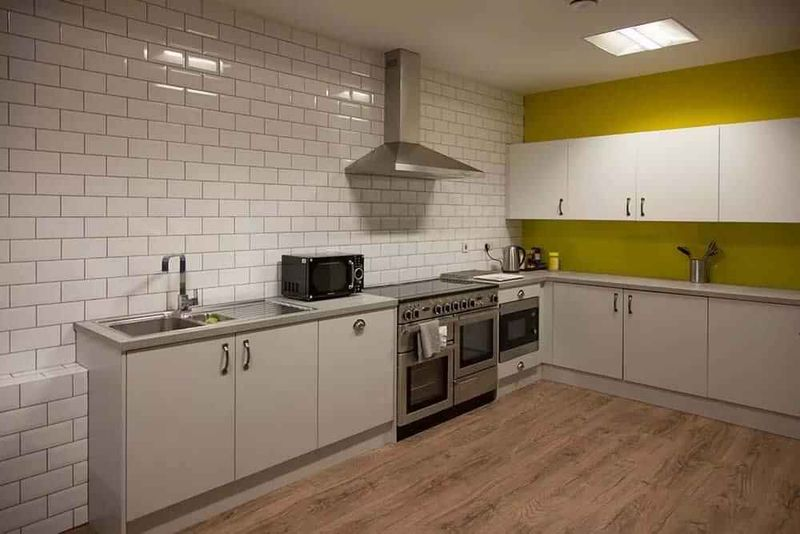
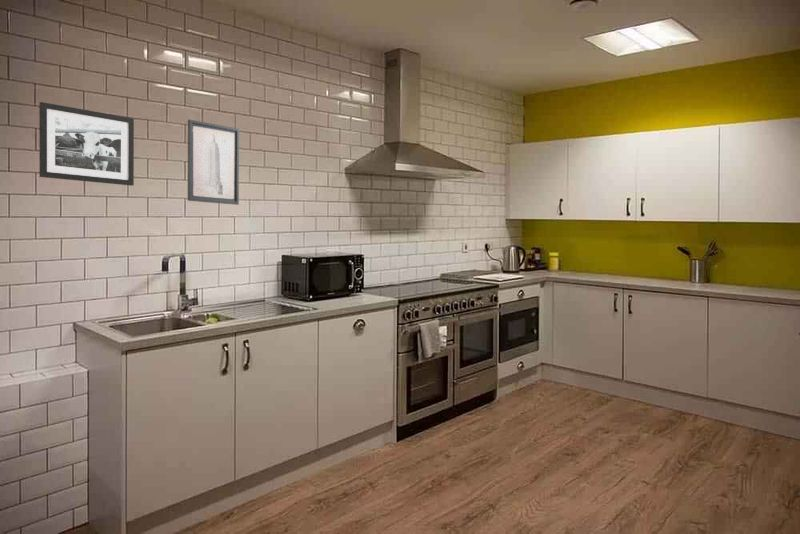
+ wall art (214, 163)
+ picture frame (89, 146)
